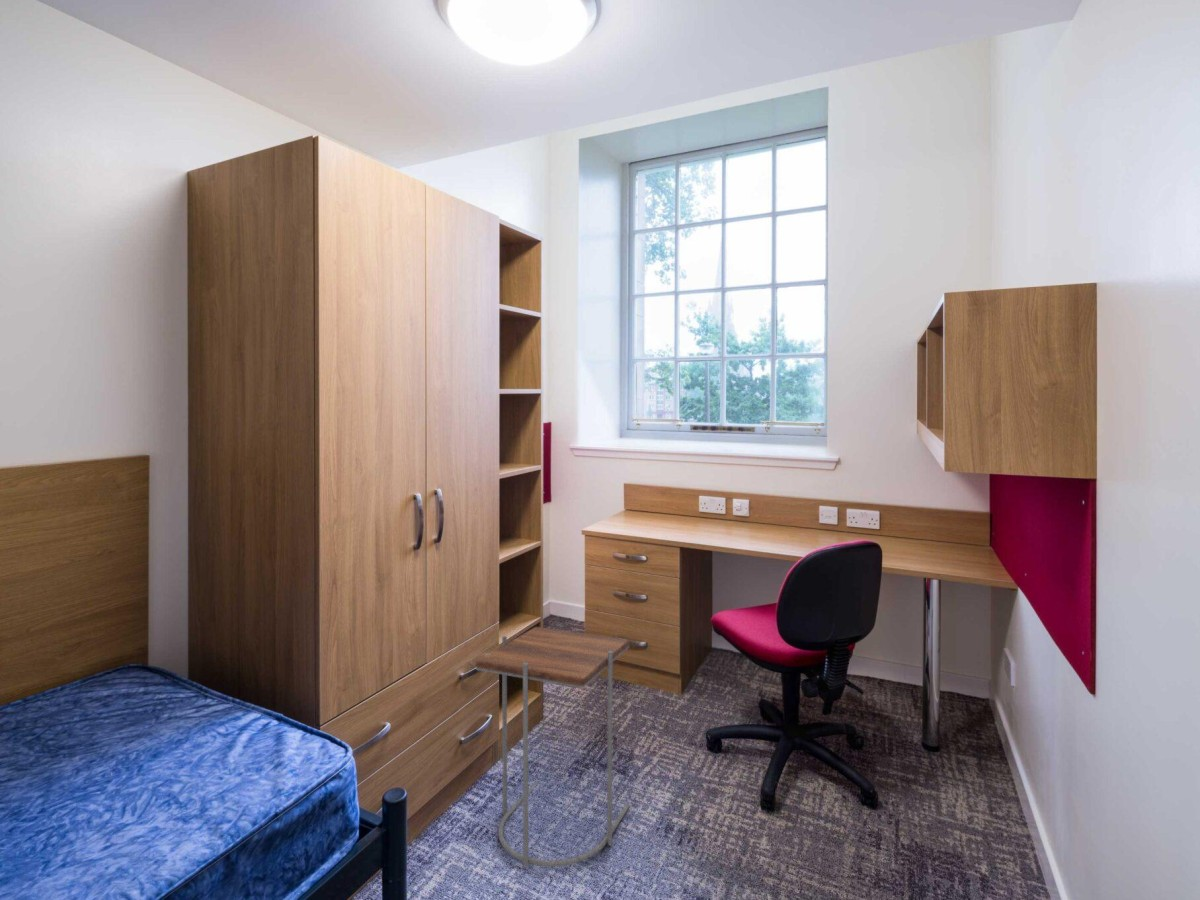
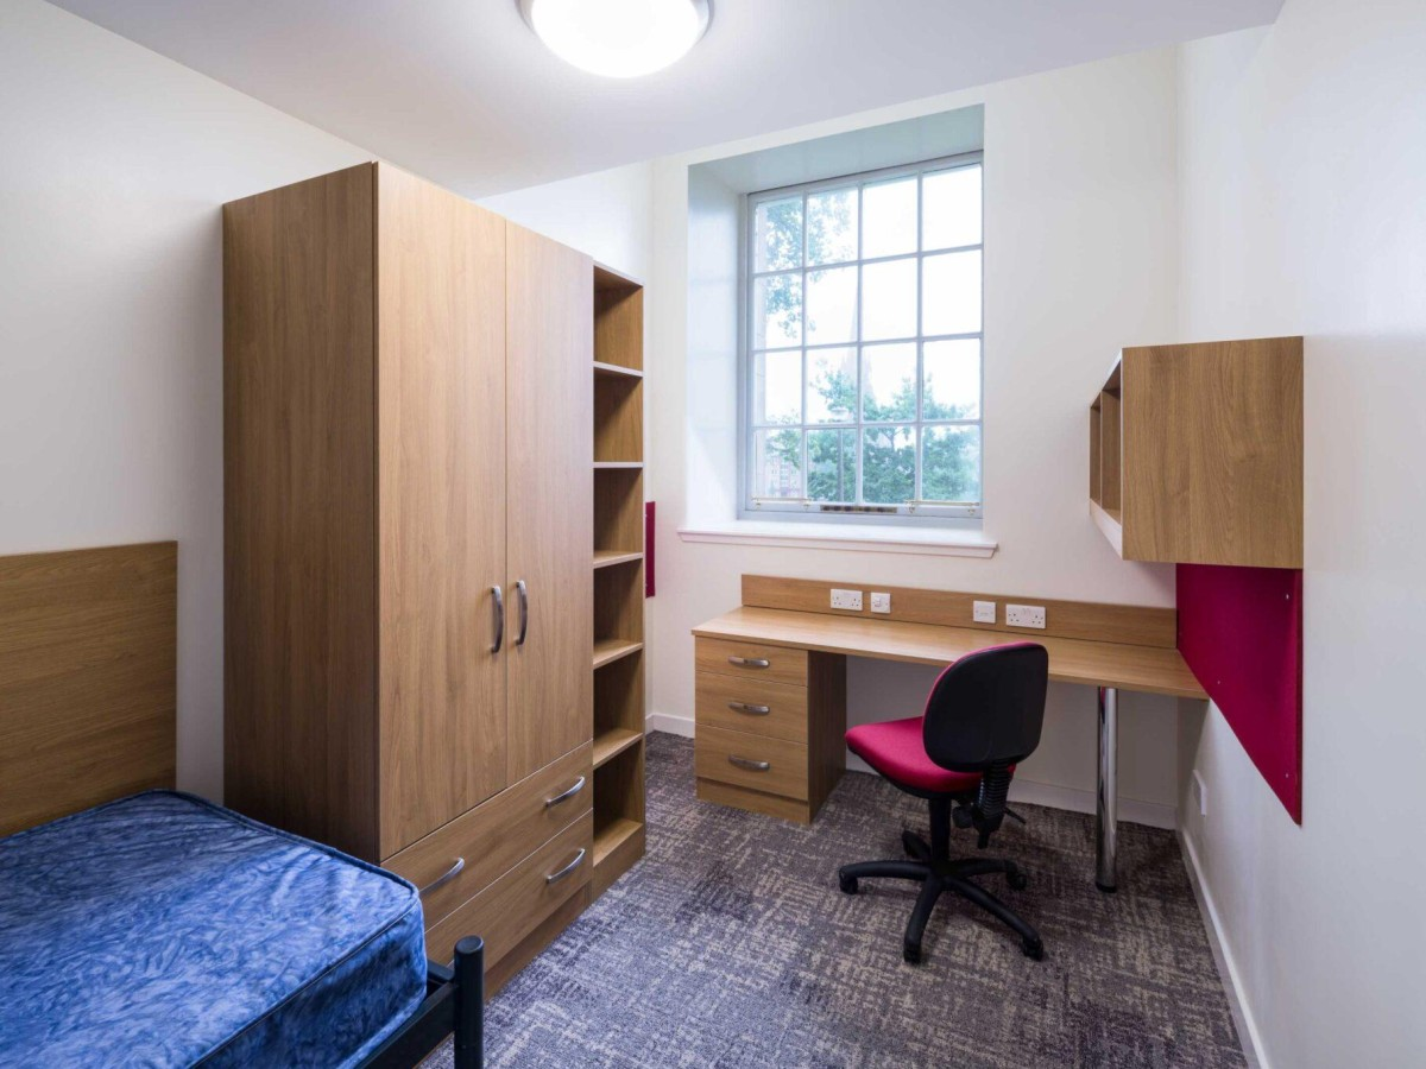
- side table (527, 736)
